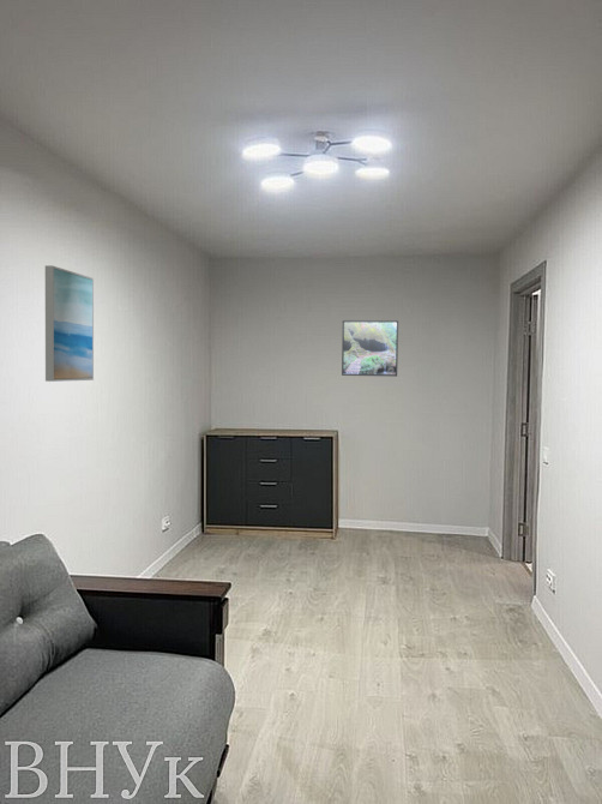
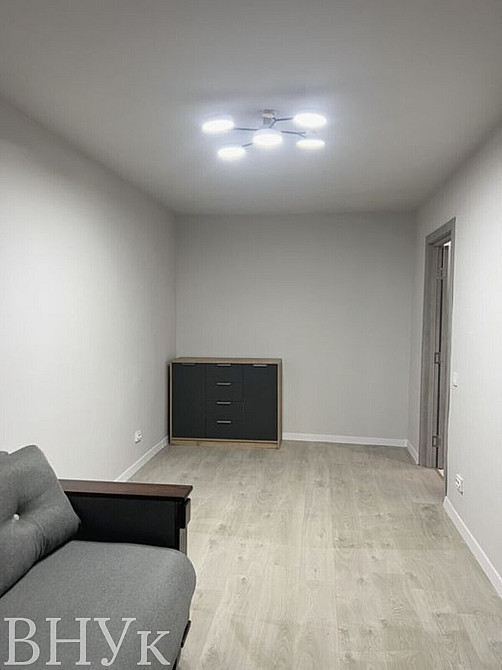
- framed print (369, 348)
- wall art (71, 326)
